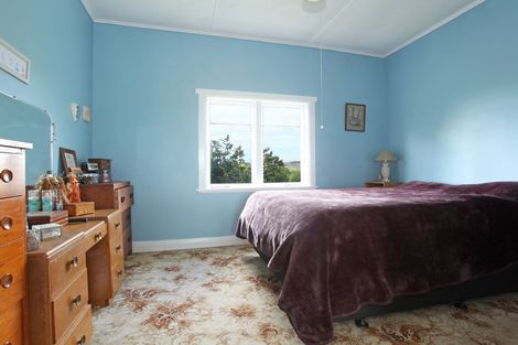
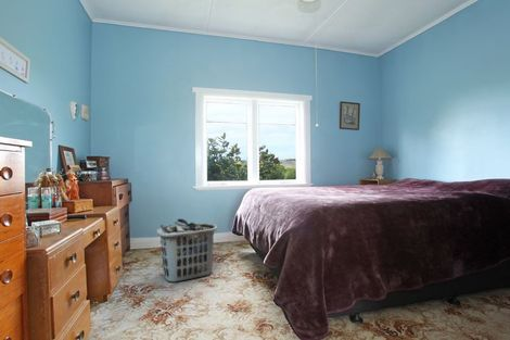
+ clothes hamper (188, 245)
